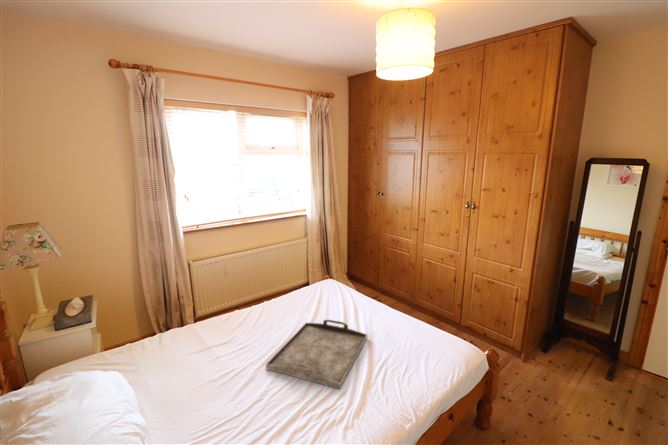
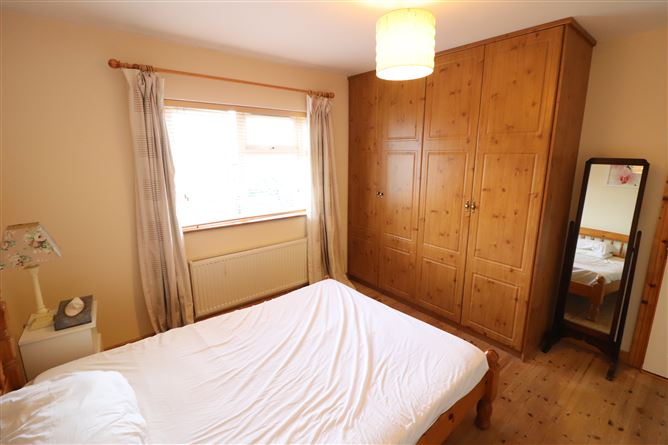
- serving tray (320, 346)
